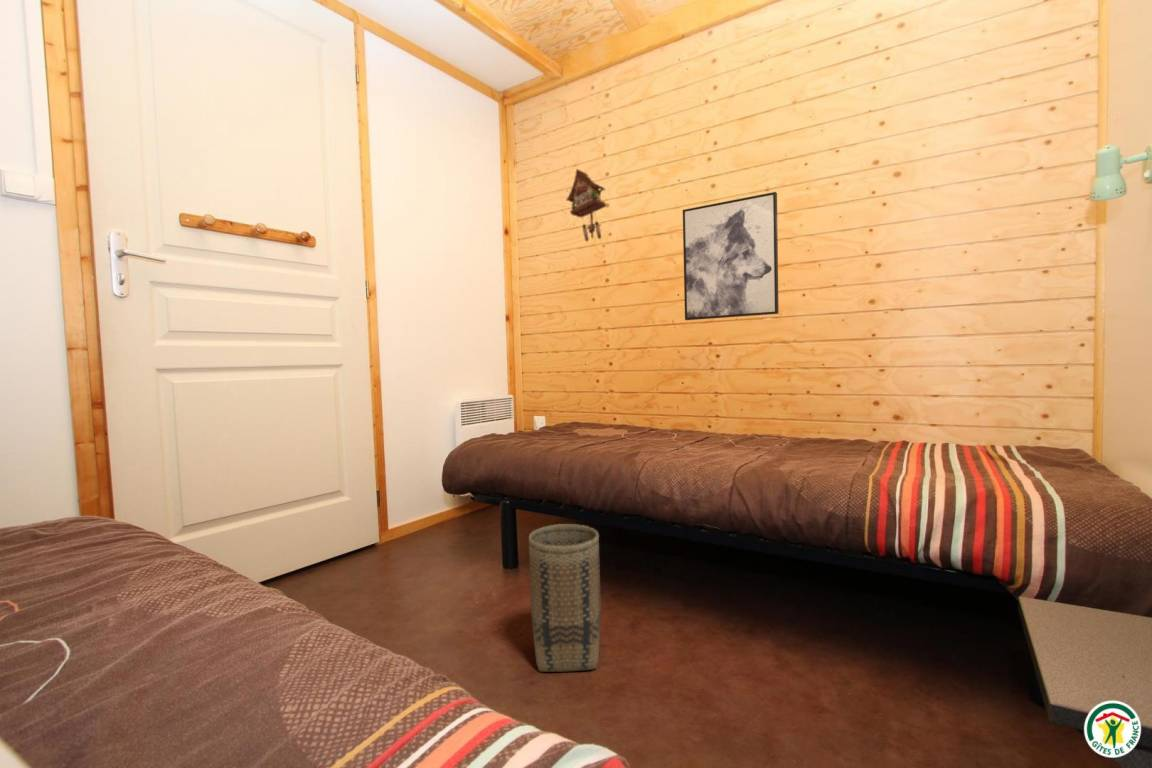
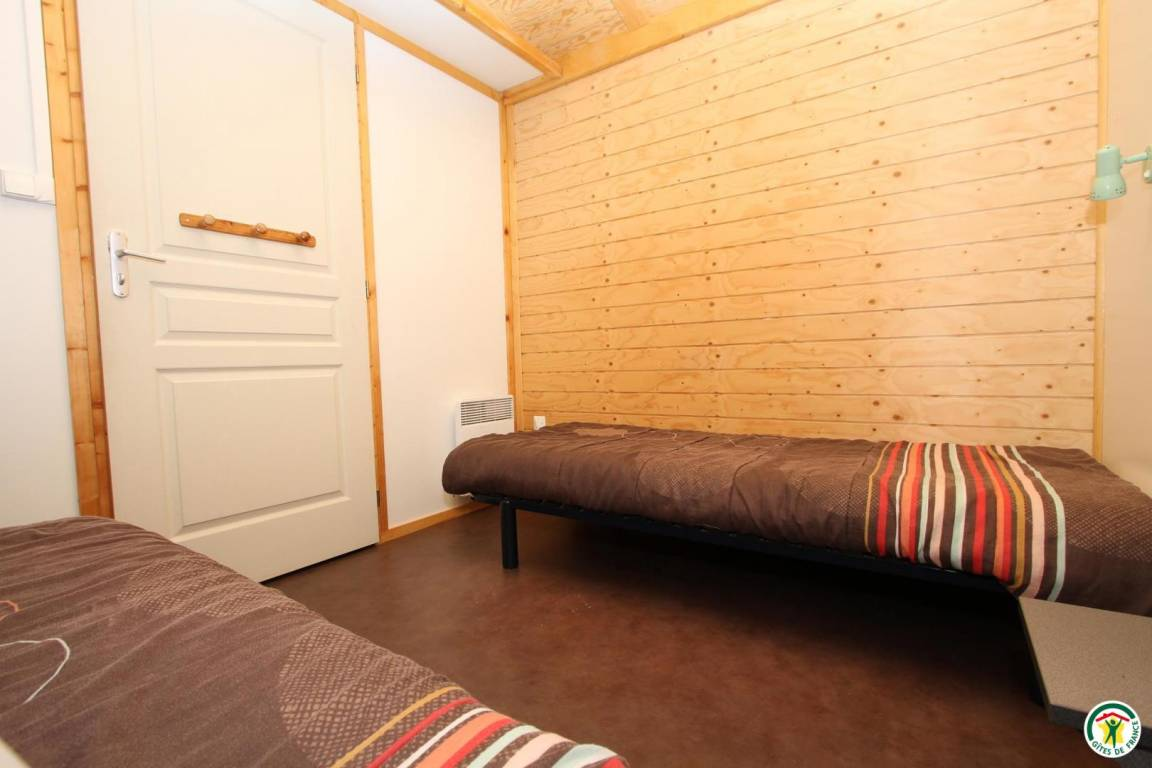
- wall art (728, 259)
- cuckoo clock (585, 205)
- basket (565, 595)
